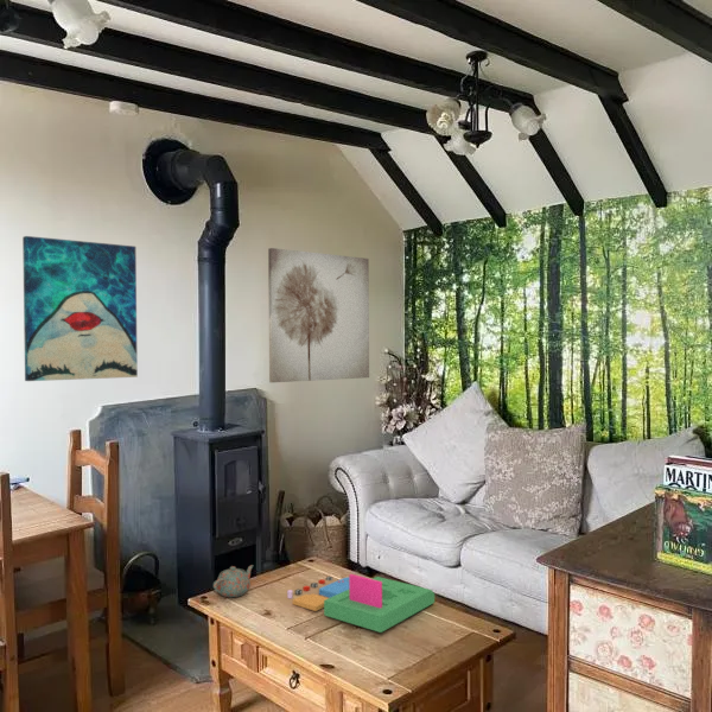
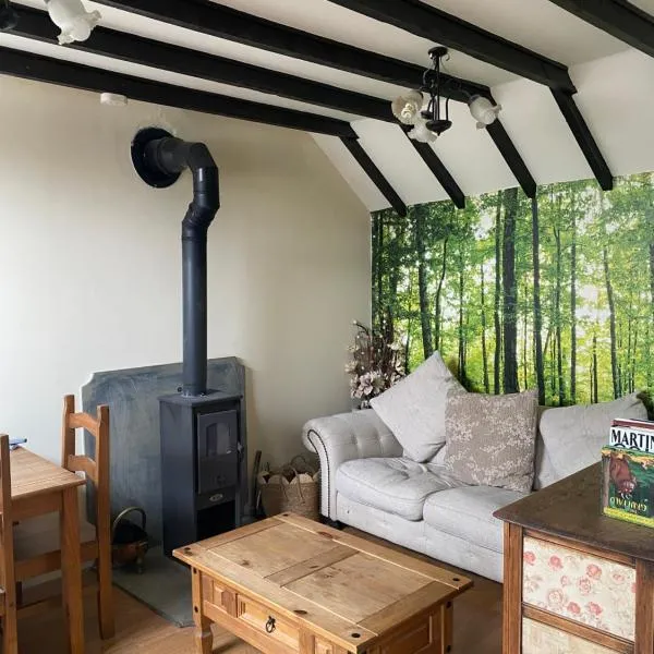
- board game (356, 584)
- wall art (322, 317)
- teapot (234, 579)
- wall art (82, 310)
